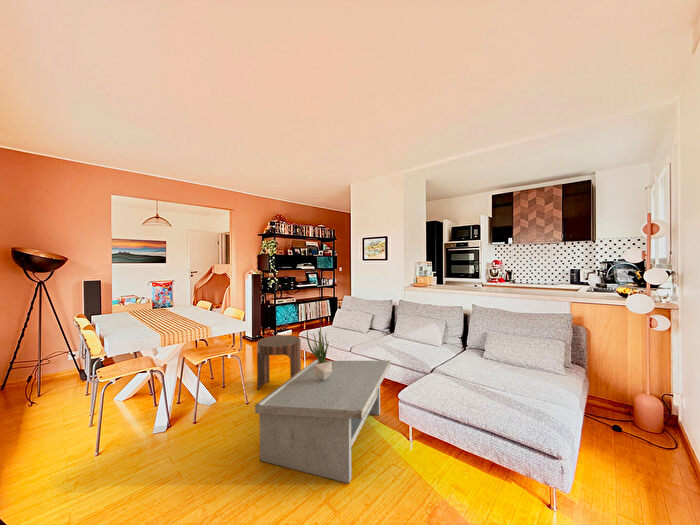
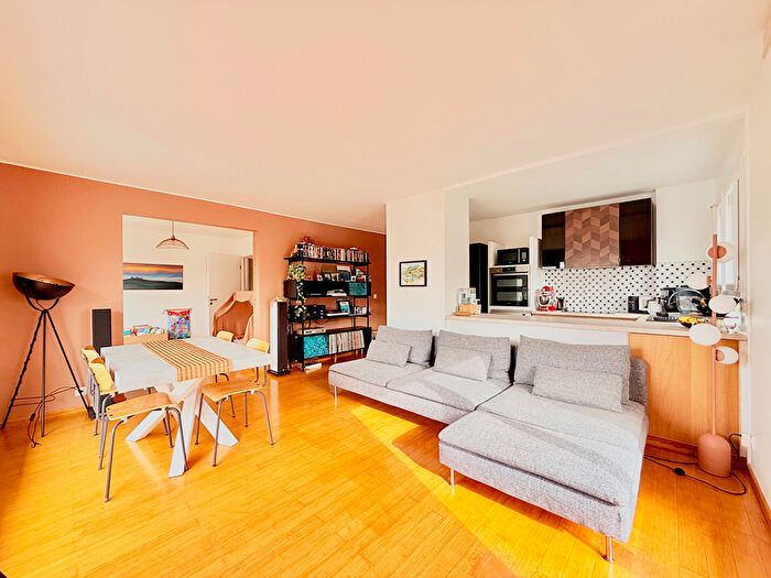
- coffee table (332, 404)
- potted plant (321, 350)
- side table (279, 354)
